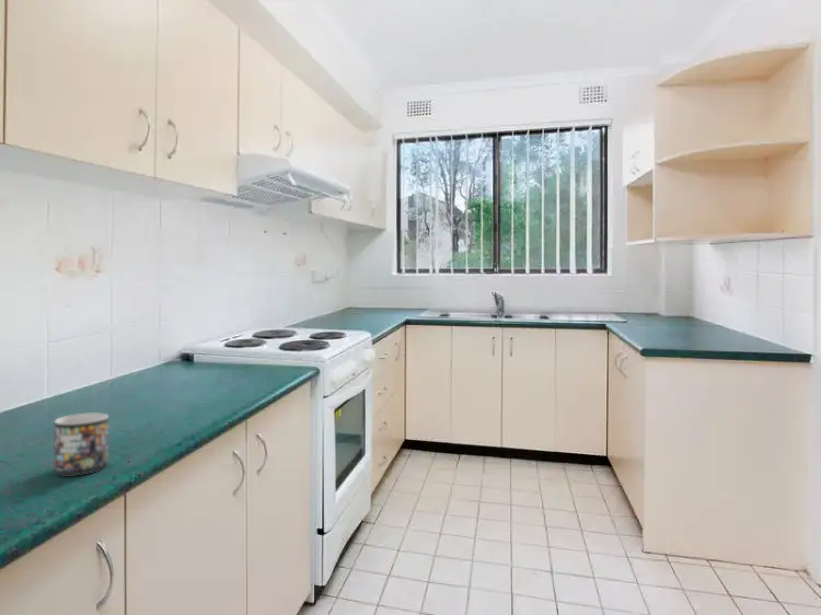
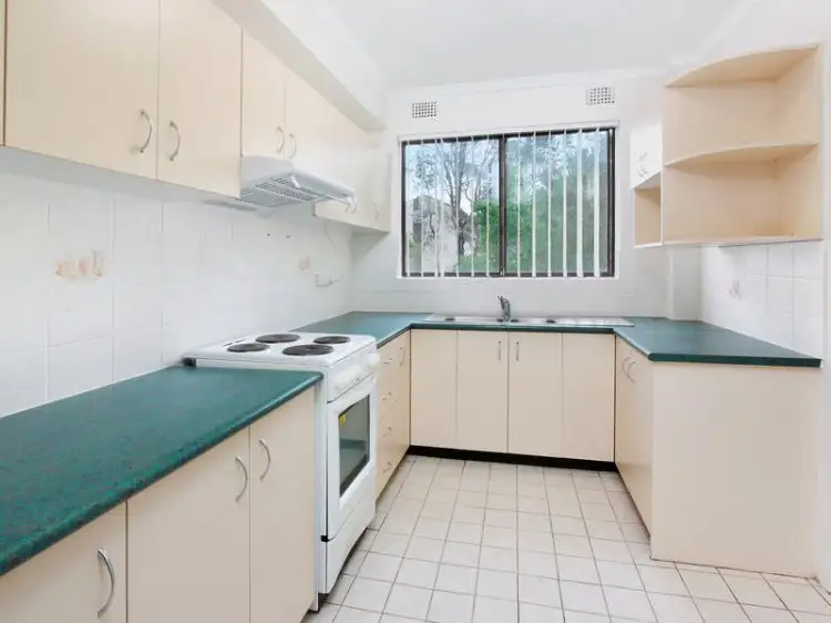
- mug (85, 440)
